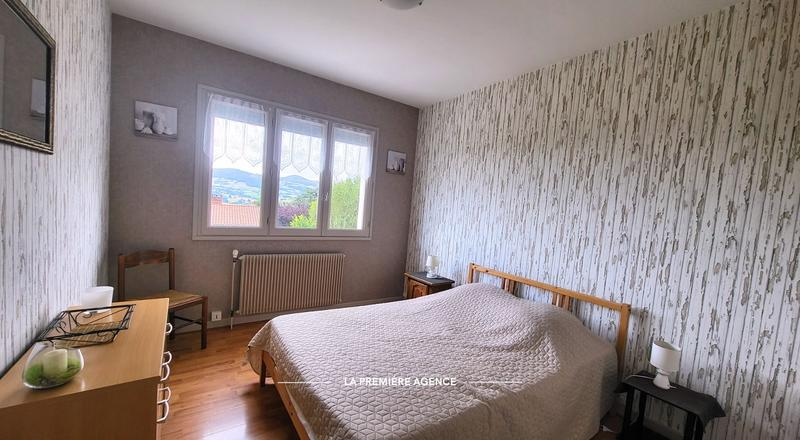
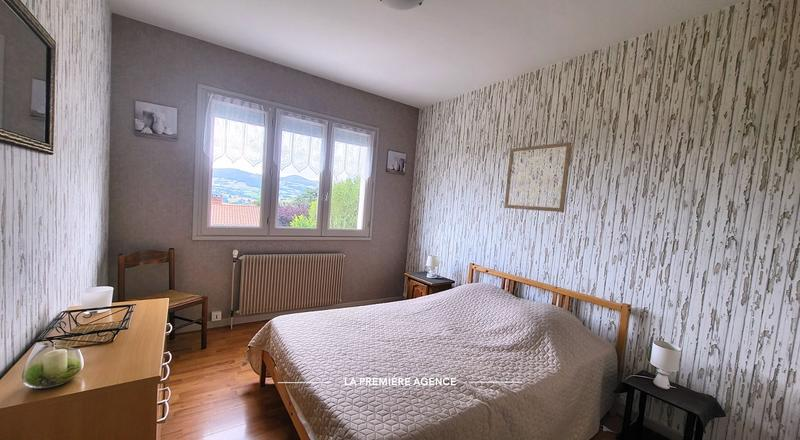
+ wall art (532, 178)
